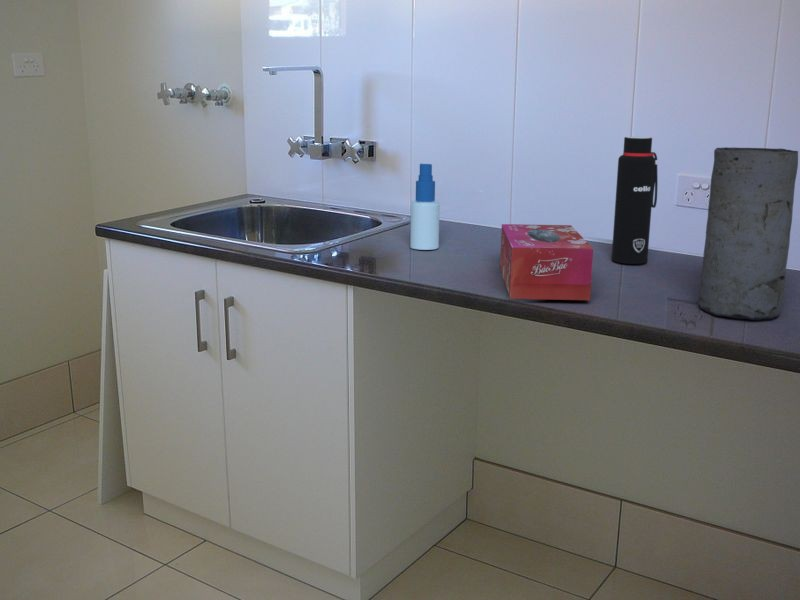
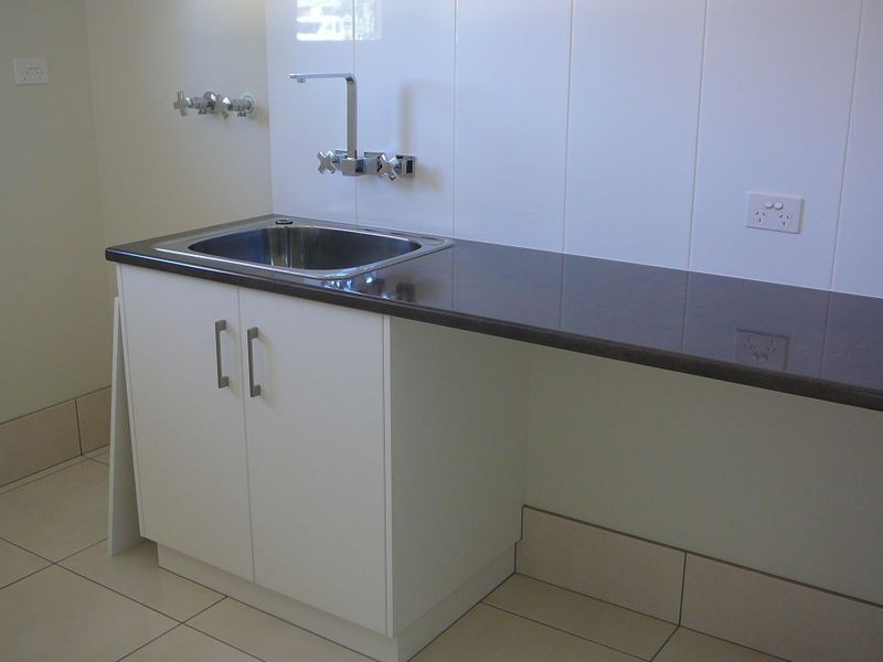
- vase (747, 231)
- spray bottle (425, 206)
- tissue box (542, 259)
- water bottle (637, 200)
